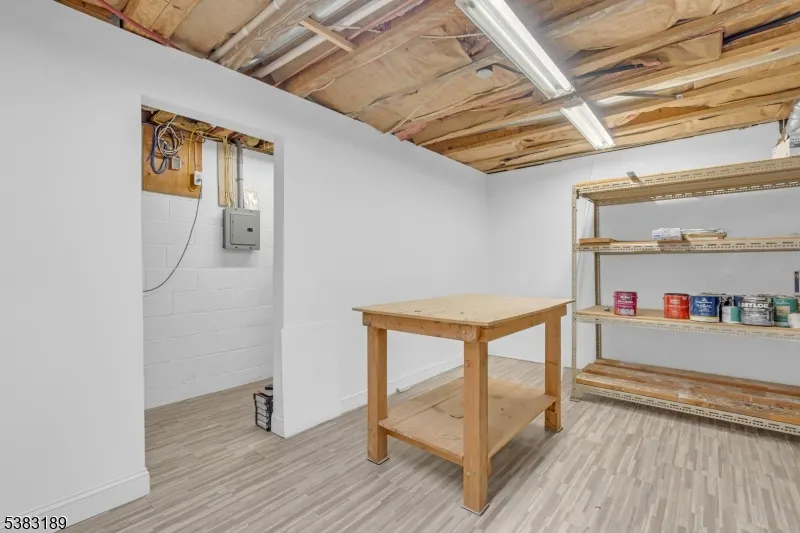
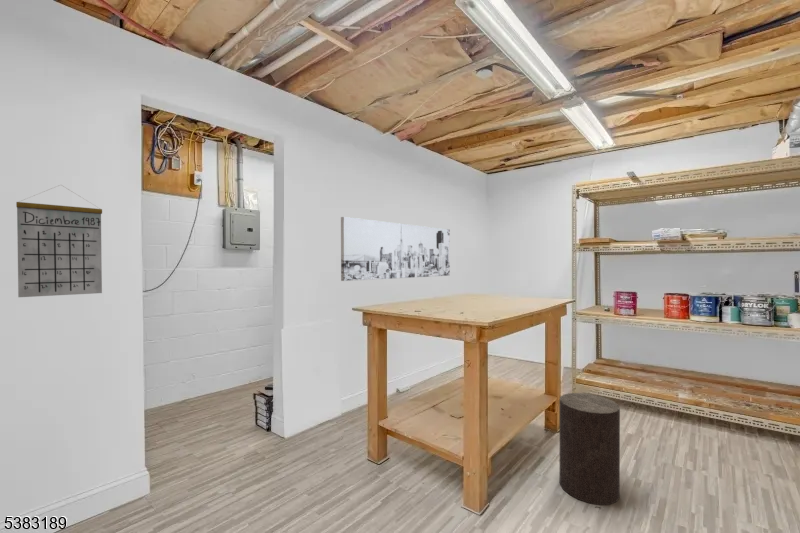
+ stool (588, 444)
+ wall art (404, 251)
+ calendar (62, 239)
